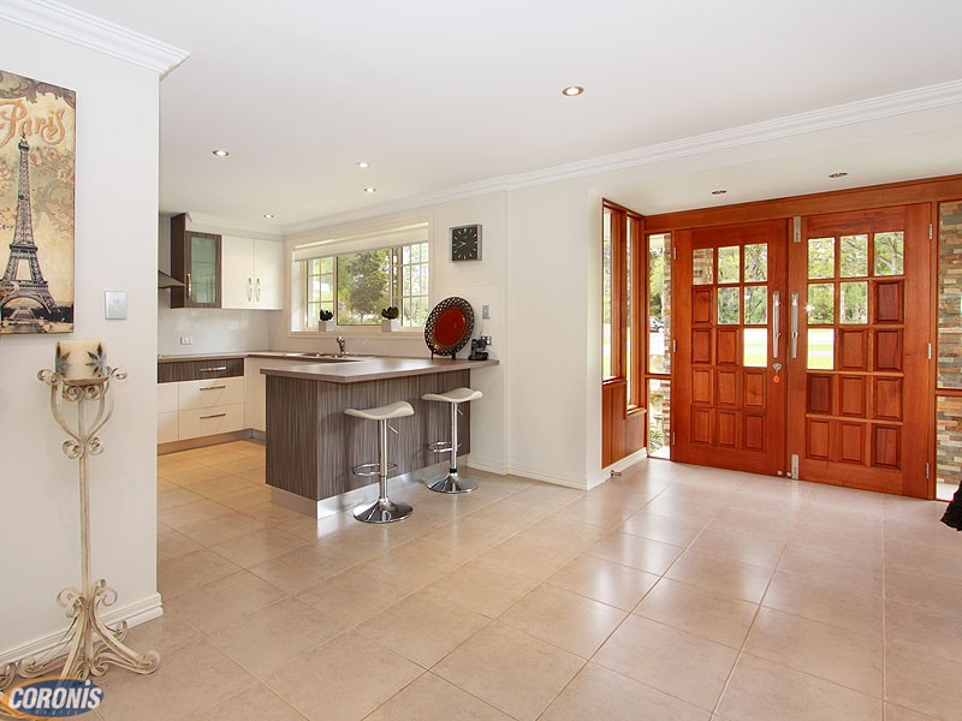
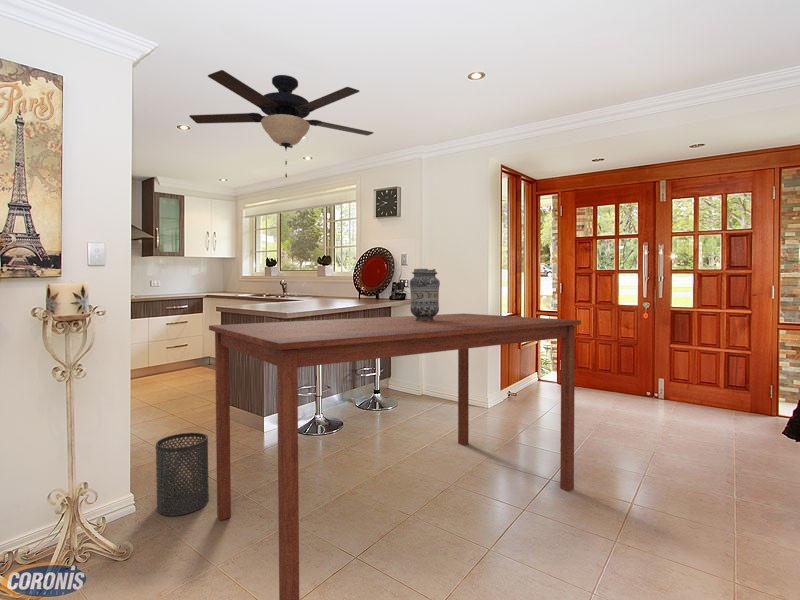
+ ceiling fan (285, 131)
+ vase (424, 294)
+ trash can (182, 472)
+ dining table (458, 412)
